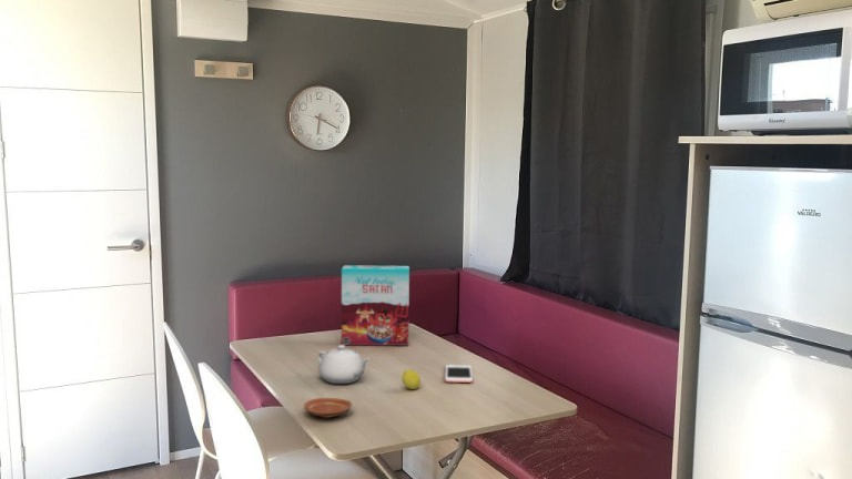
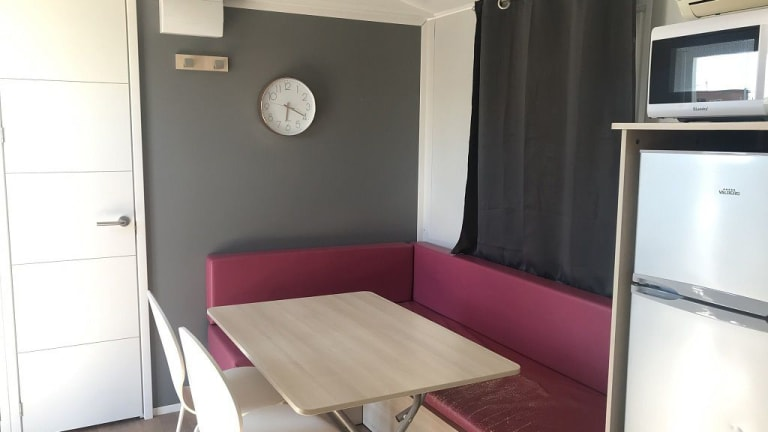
- teapot (343, 363)
- cereal box (375, 305)
- cell phone (458, 373)
- plate (327, 409)
- fruit (410, 379)
